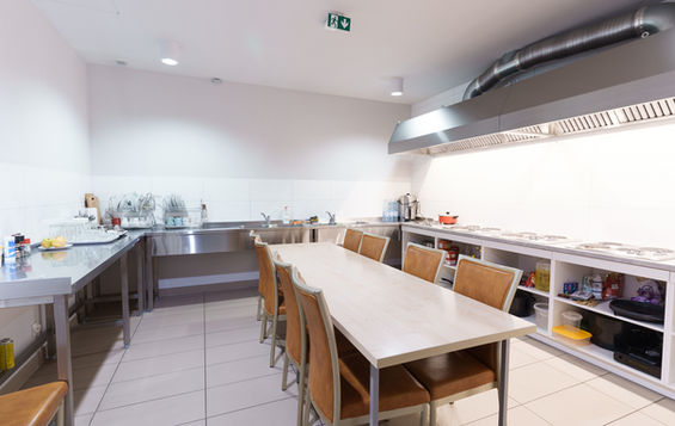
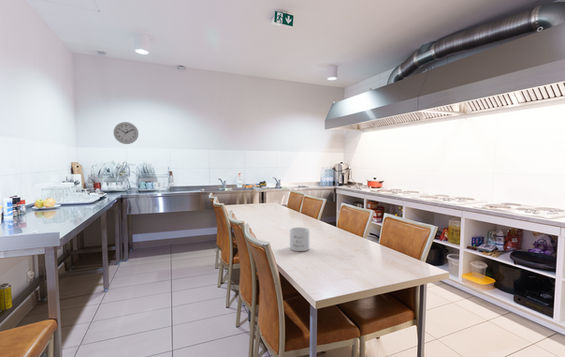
+ wall clock (126, 133)
+ mug (299, 238)
